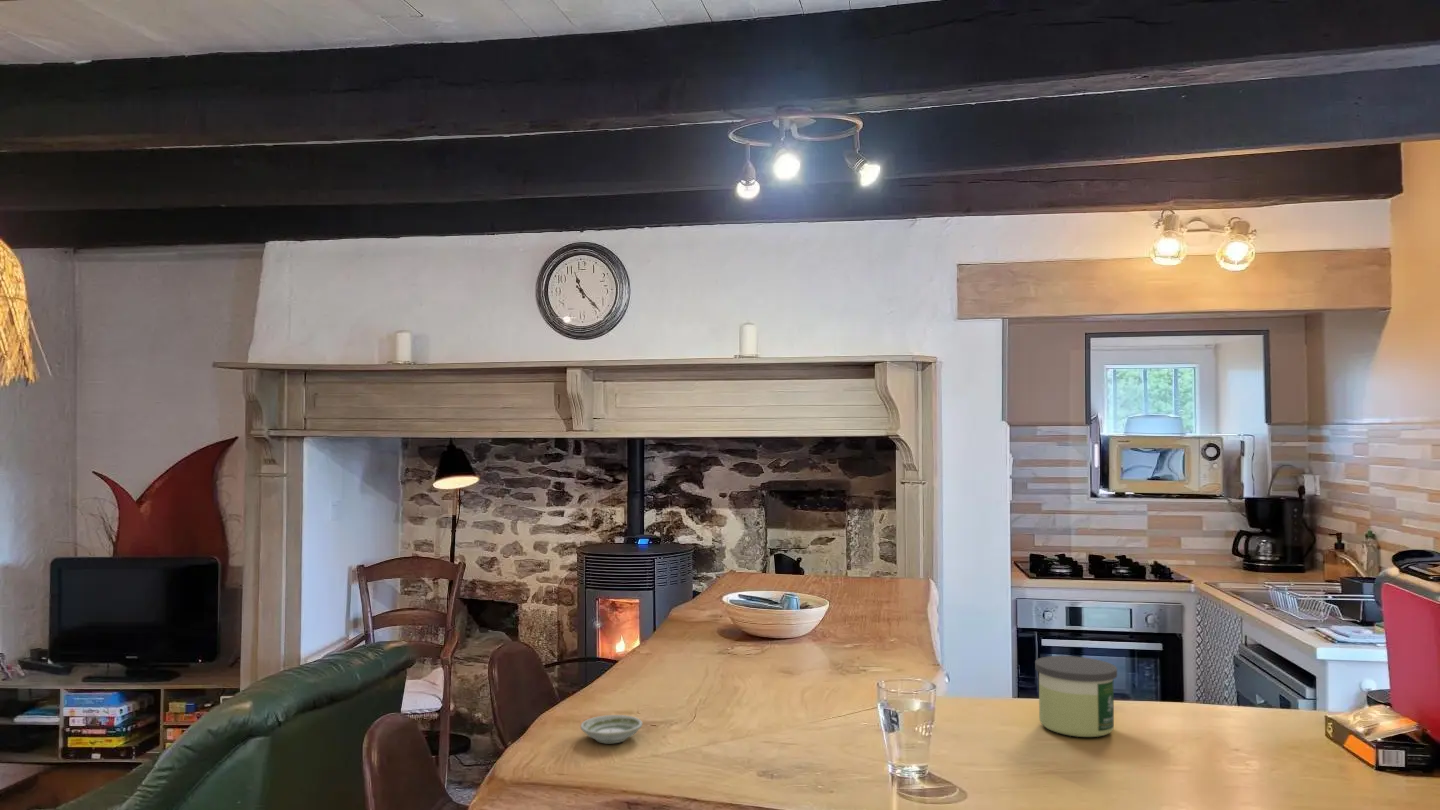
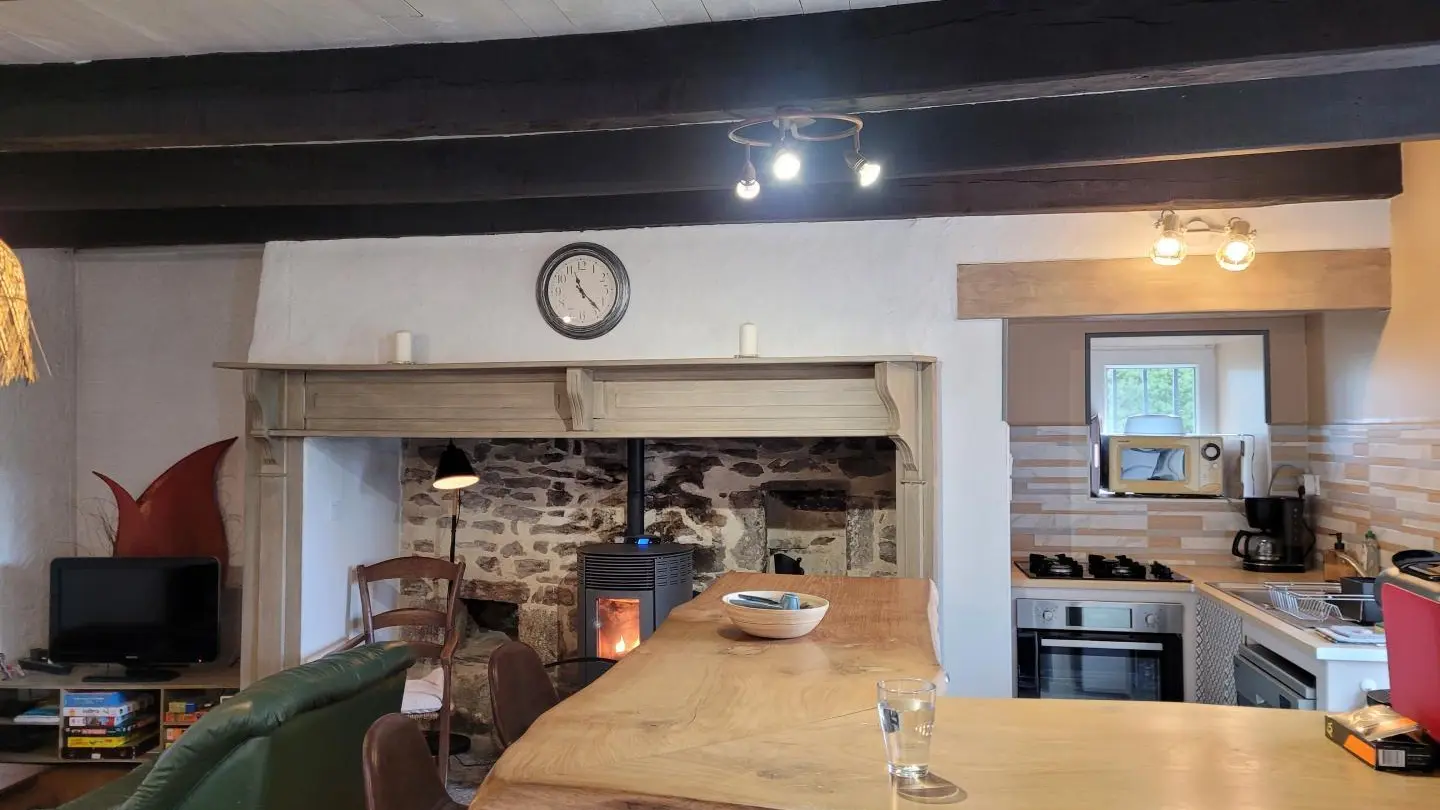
- saucer (611, 730)
- candle (1076, 696)
